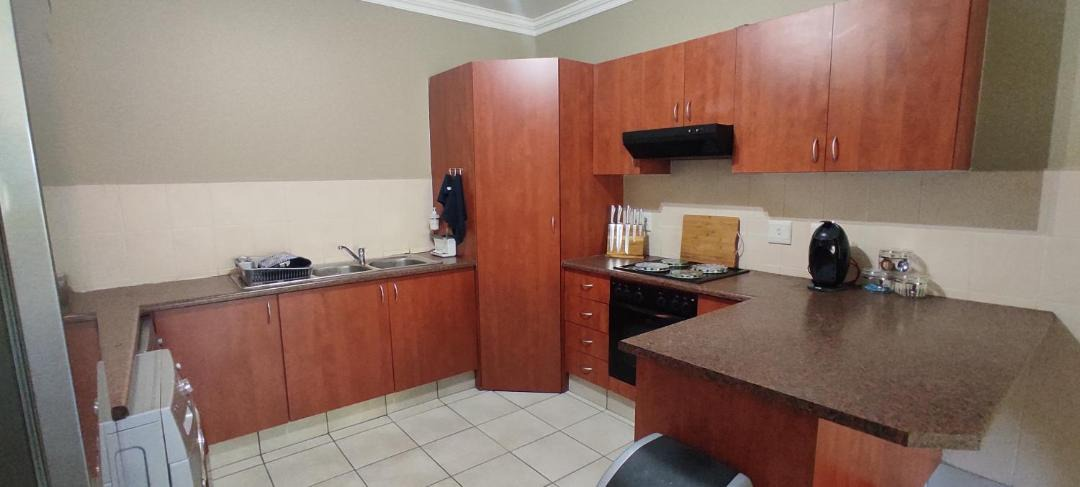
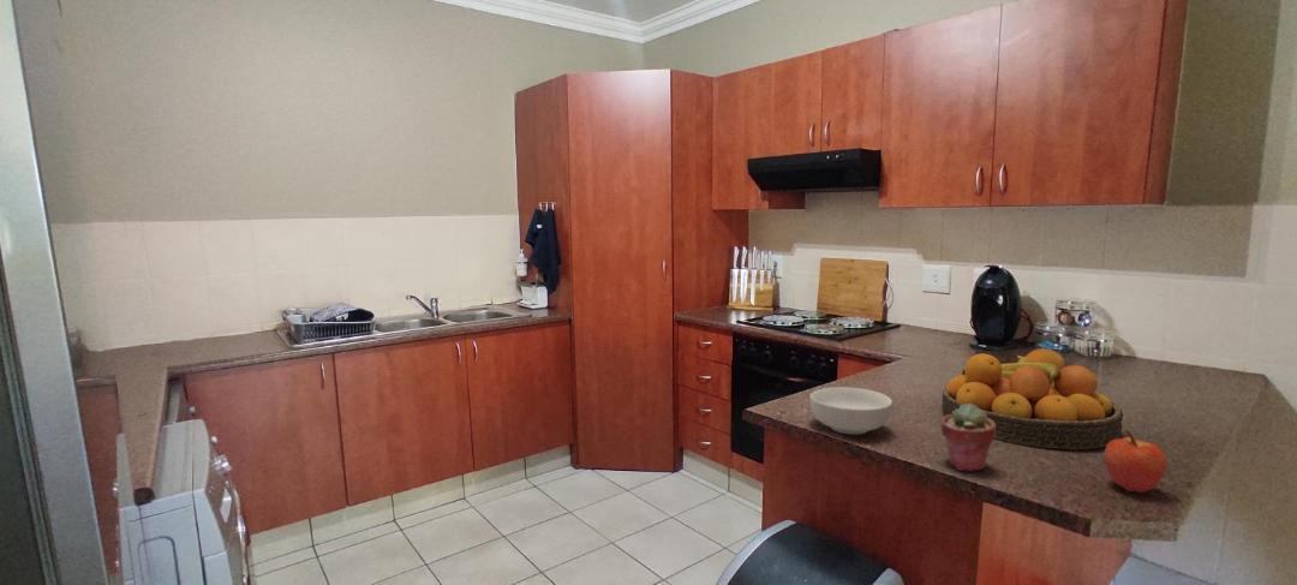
+ apple (1134, 460)
+ fruit bowl (1027, 388)
+ potted succulent (967, 434)
+ cereal bowl (849, 412)
